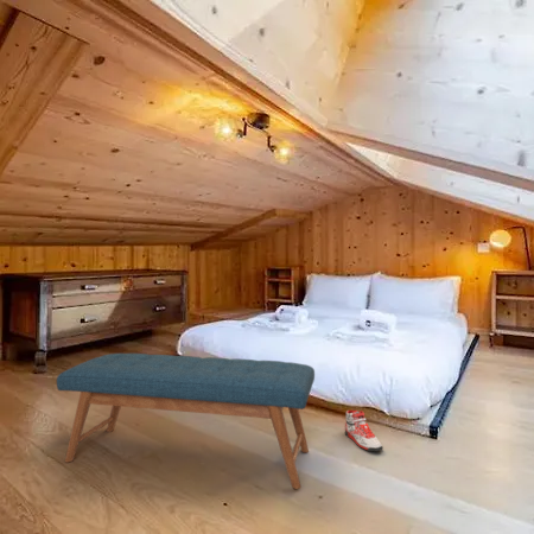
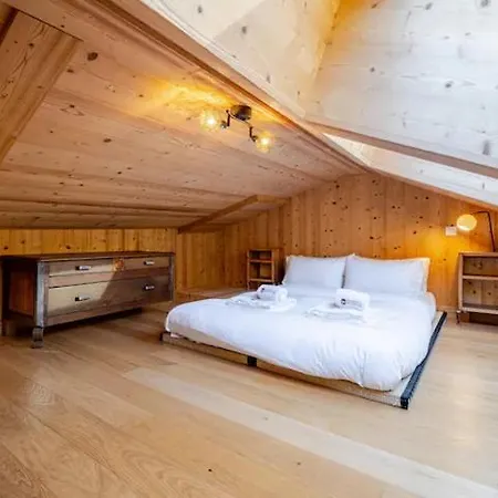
- sneaker (362, 428)
- bench (190, 409)
